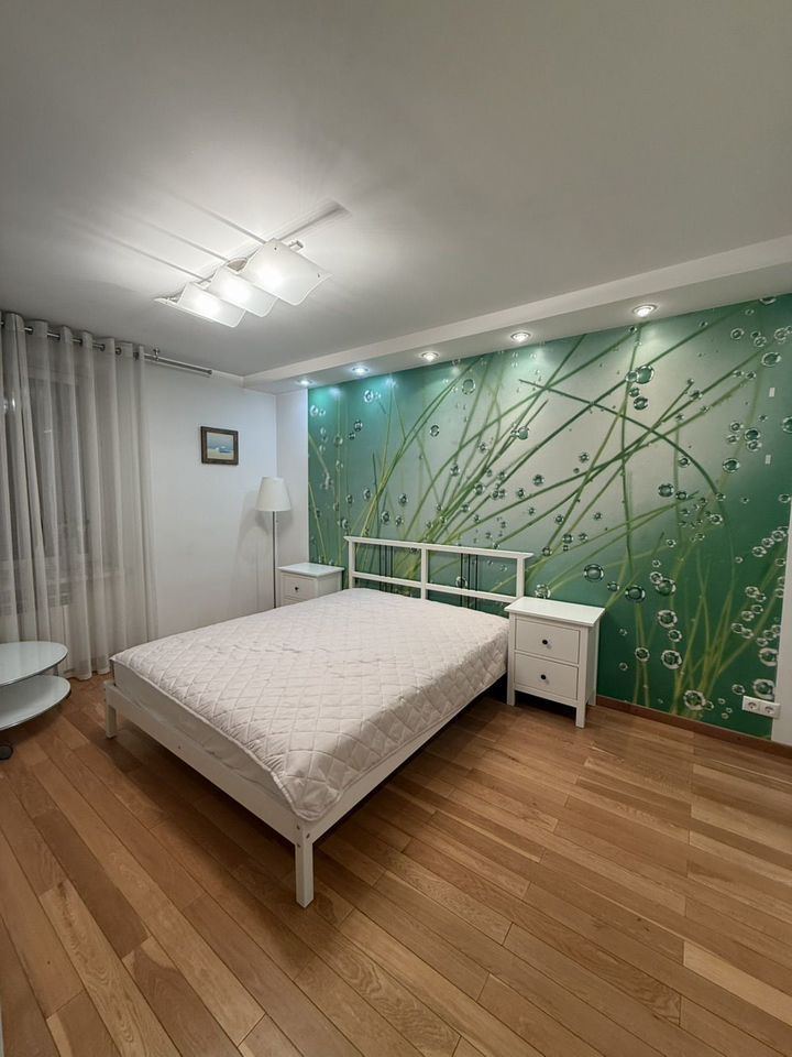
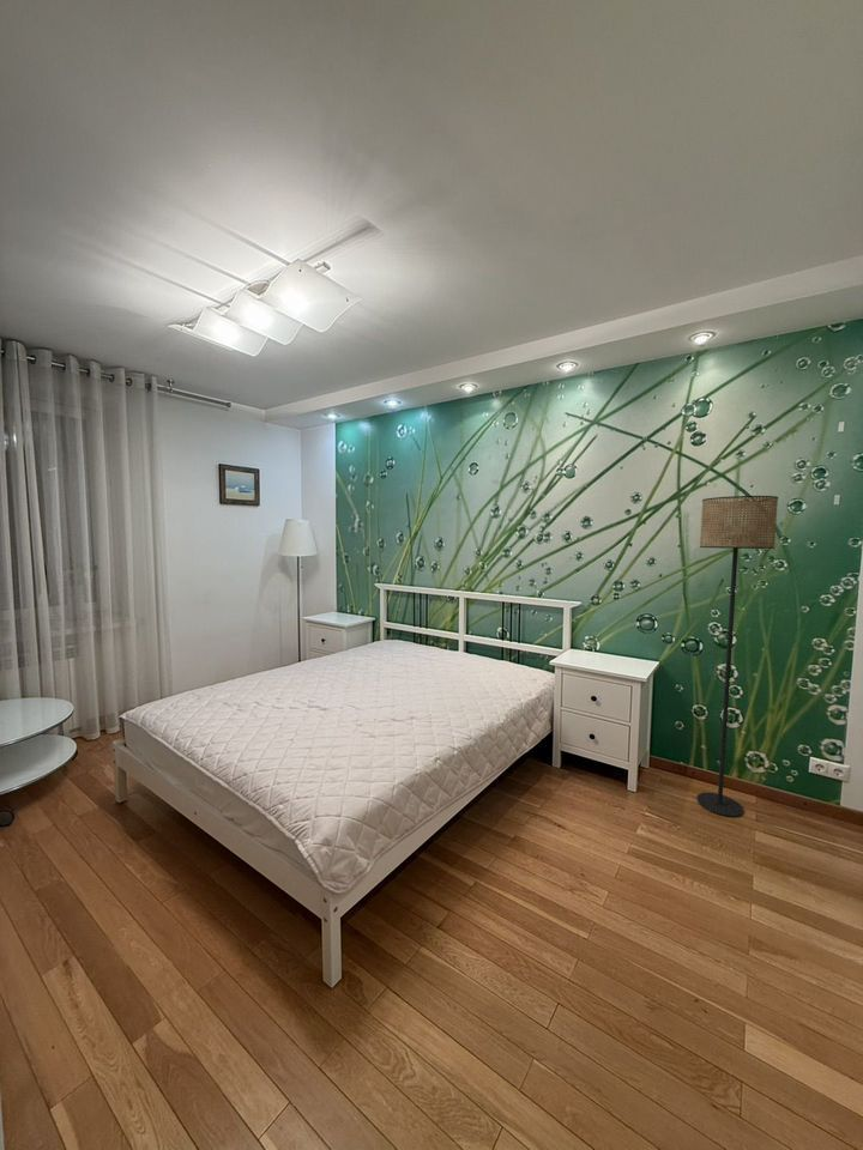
+ floor lamp (729, 655)
